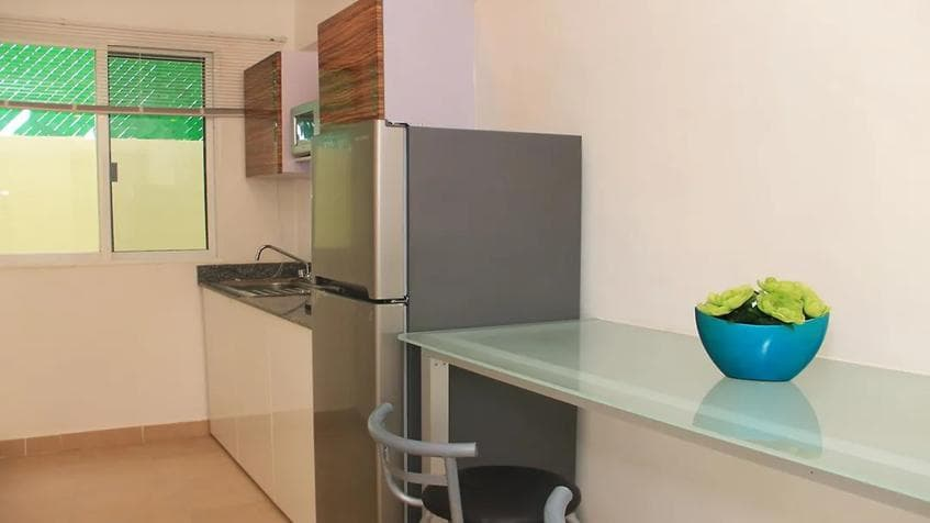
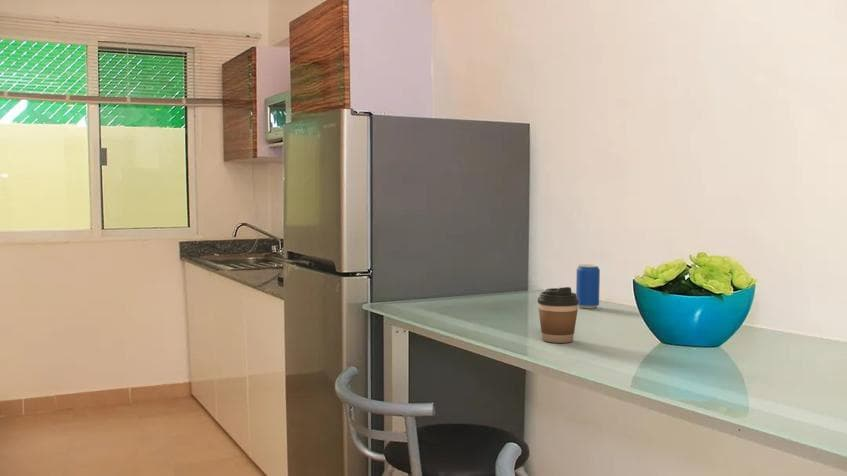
+ beverage can (587, 286)
+ coffee cup (557, 313)
